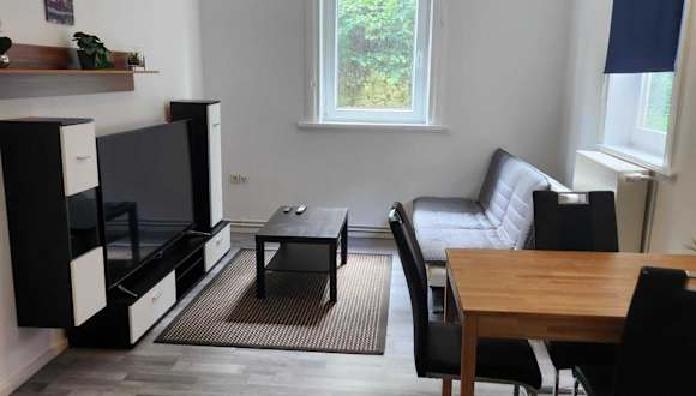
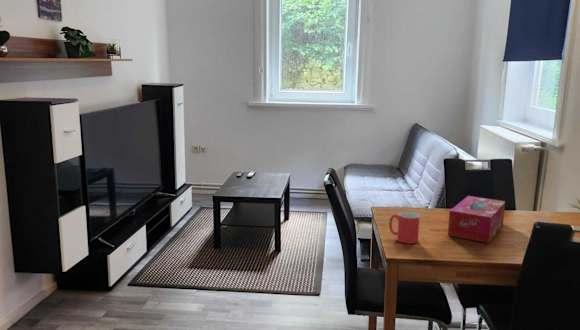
+ tissue box (477, 217)
+ mug (403, 226)
